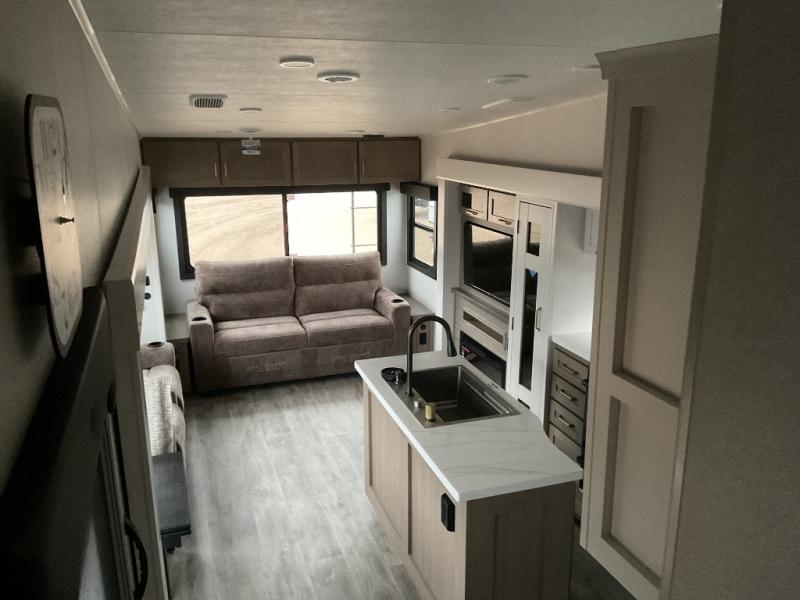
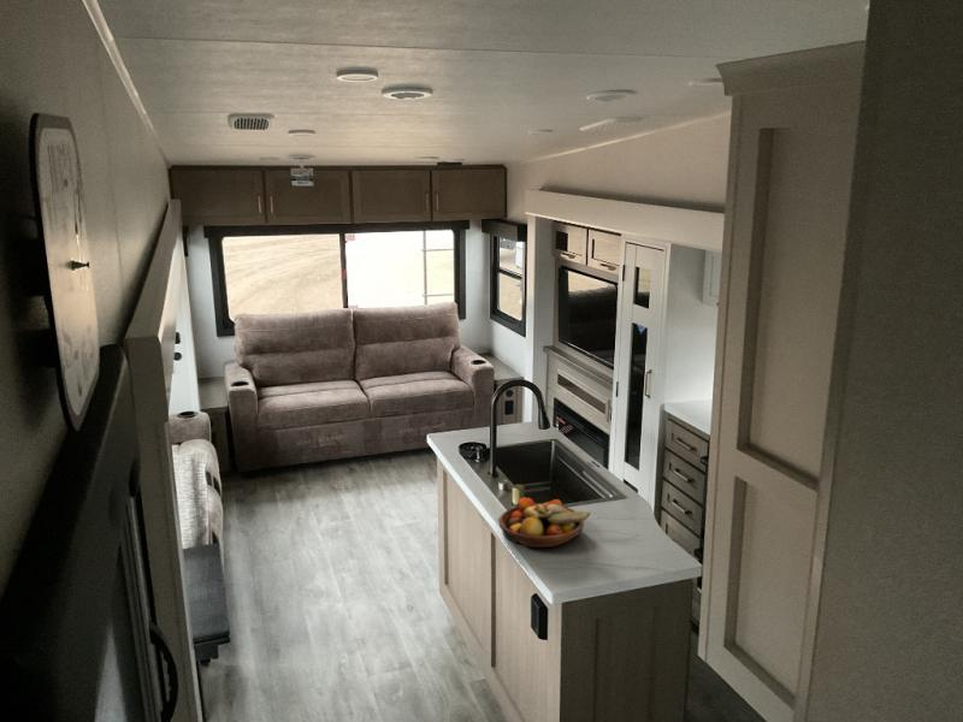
+ fruit bowl (542, 516)
